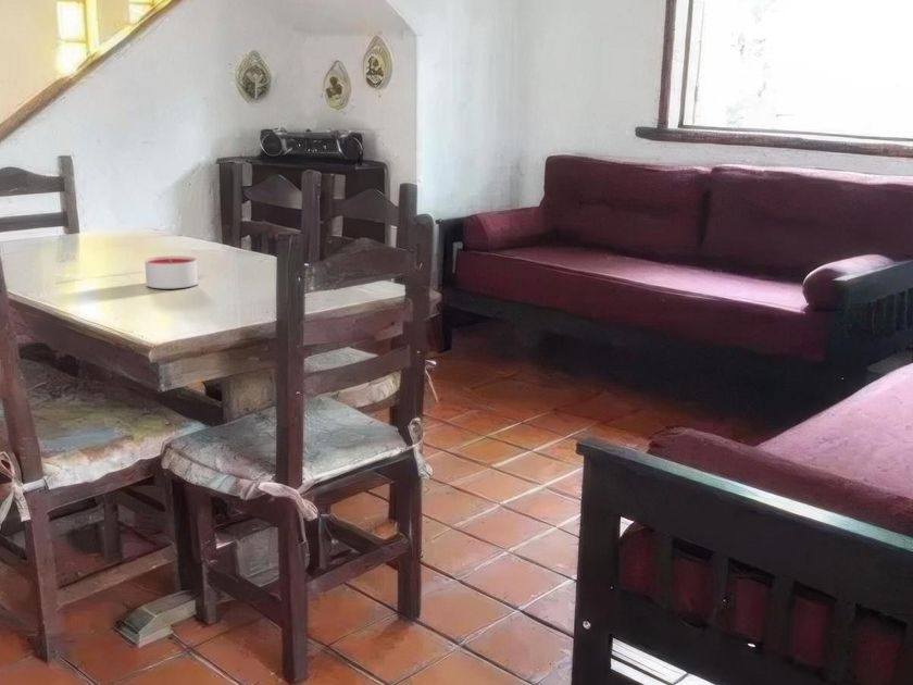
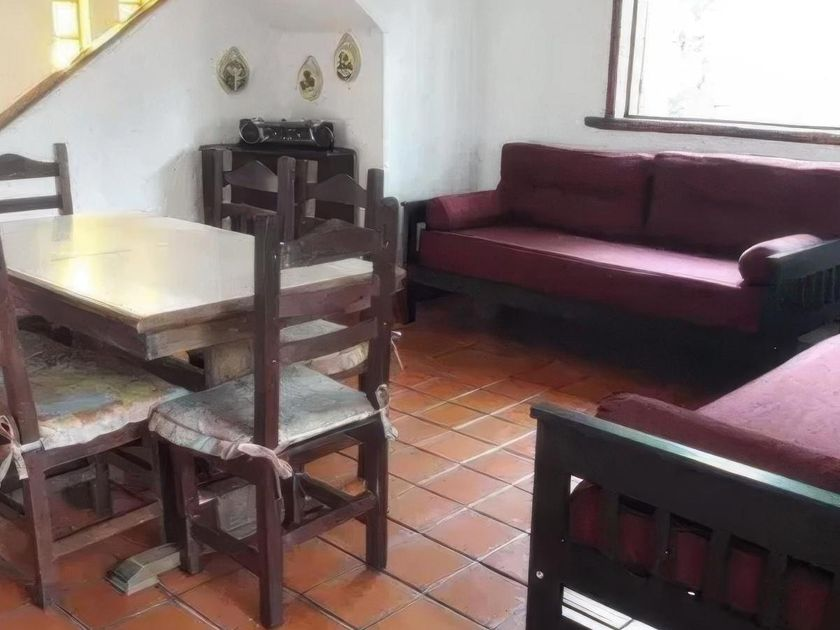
- candle (171, 271)
